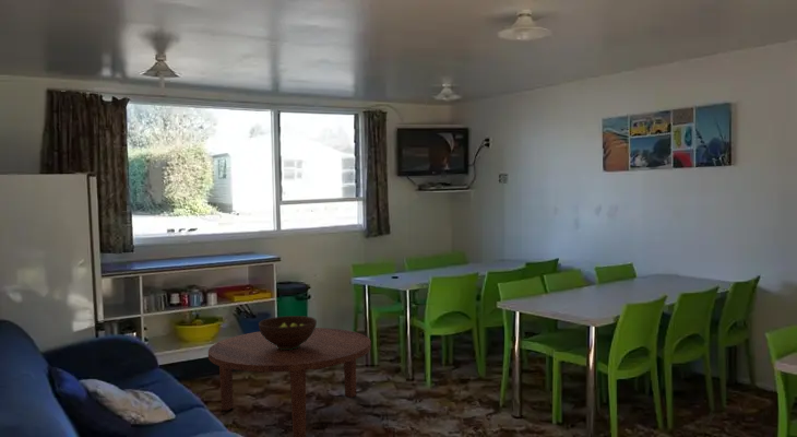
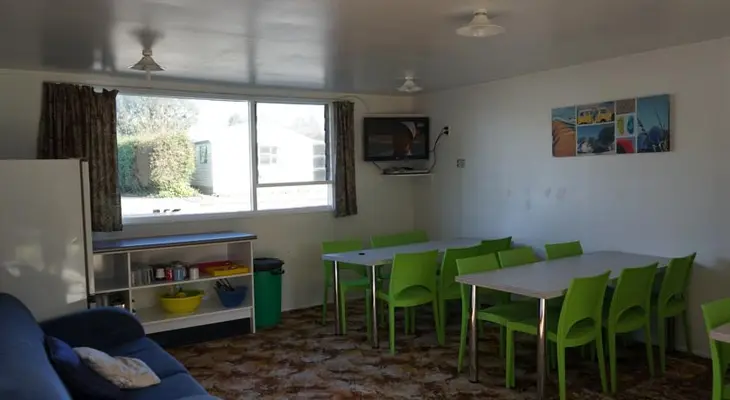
- fruit bowl (287, 333)
- coffee table (292, 379)
